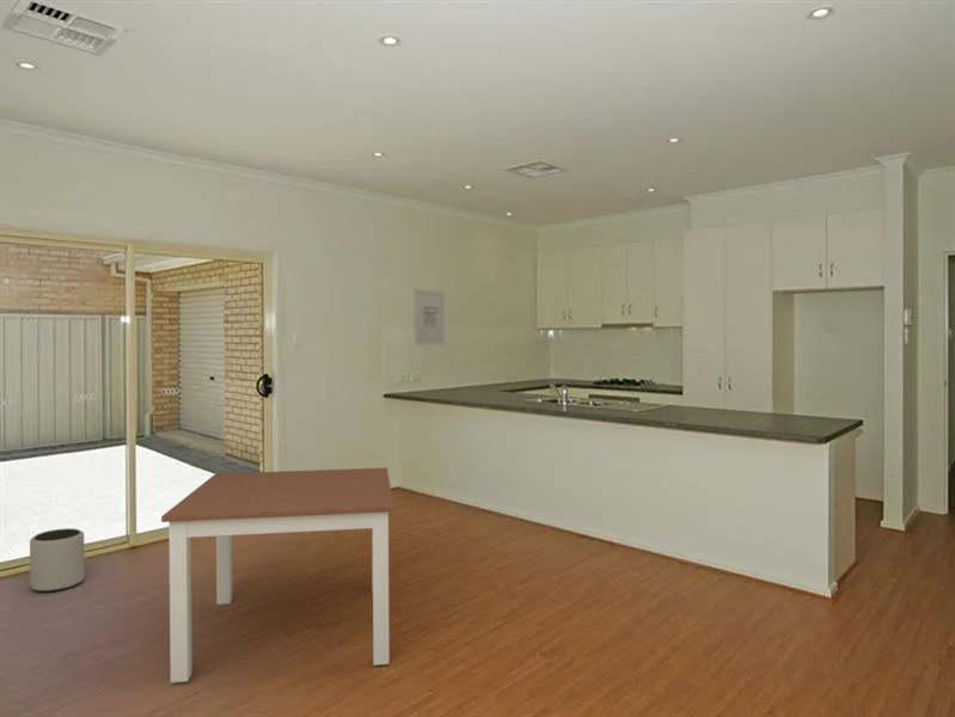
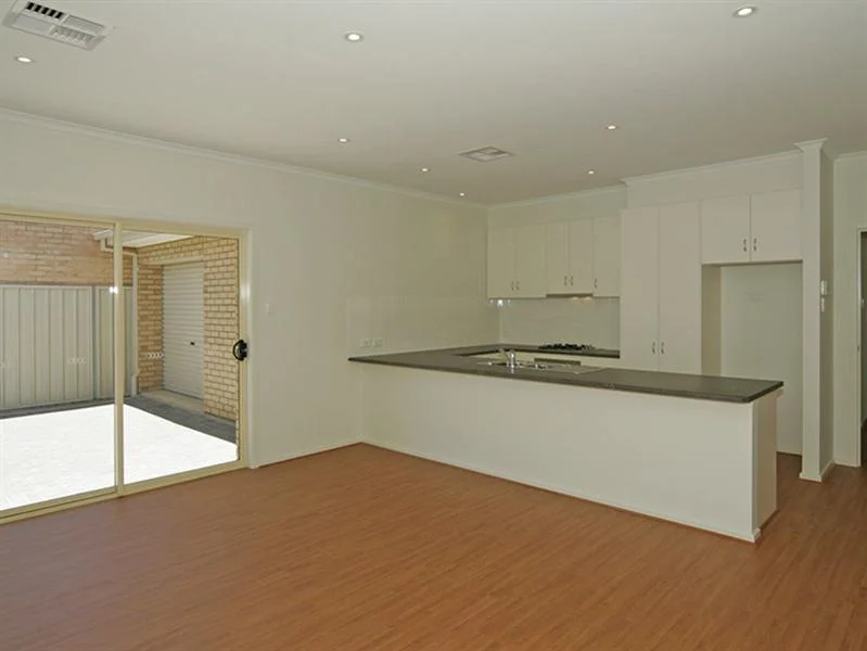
- dining table (287, 532)
- plant pot (57, 558)
- wall art (429, 318)
